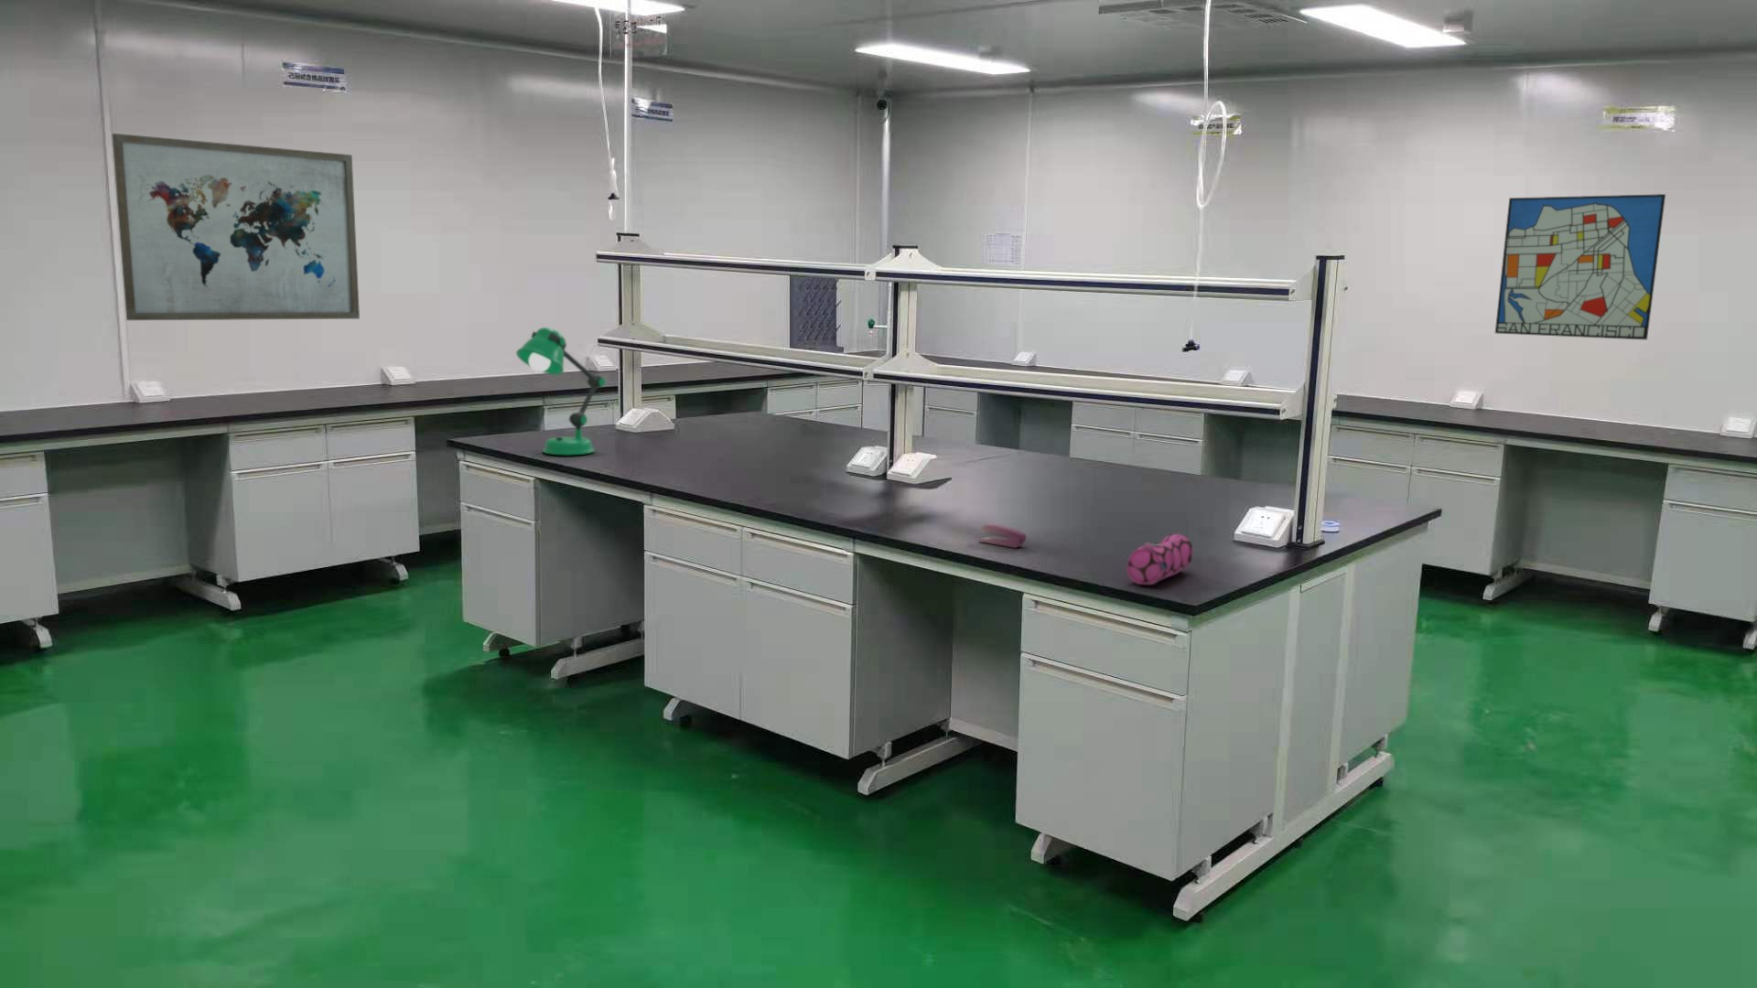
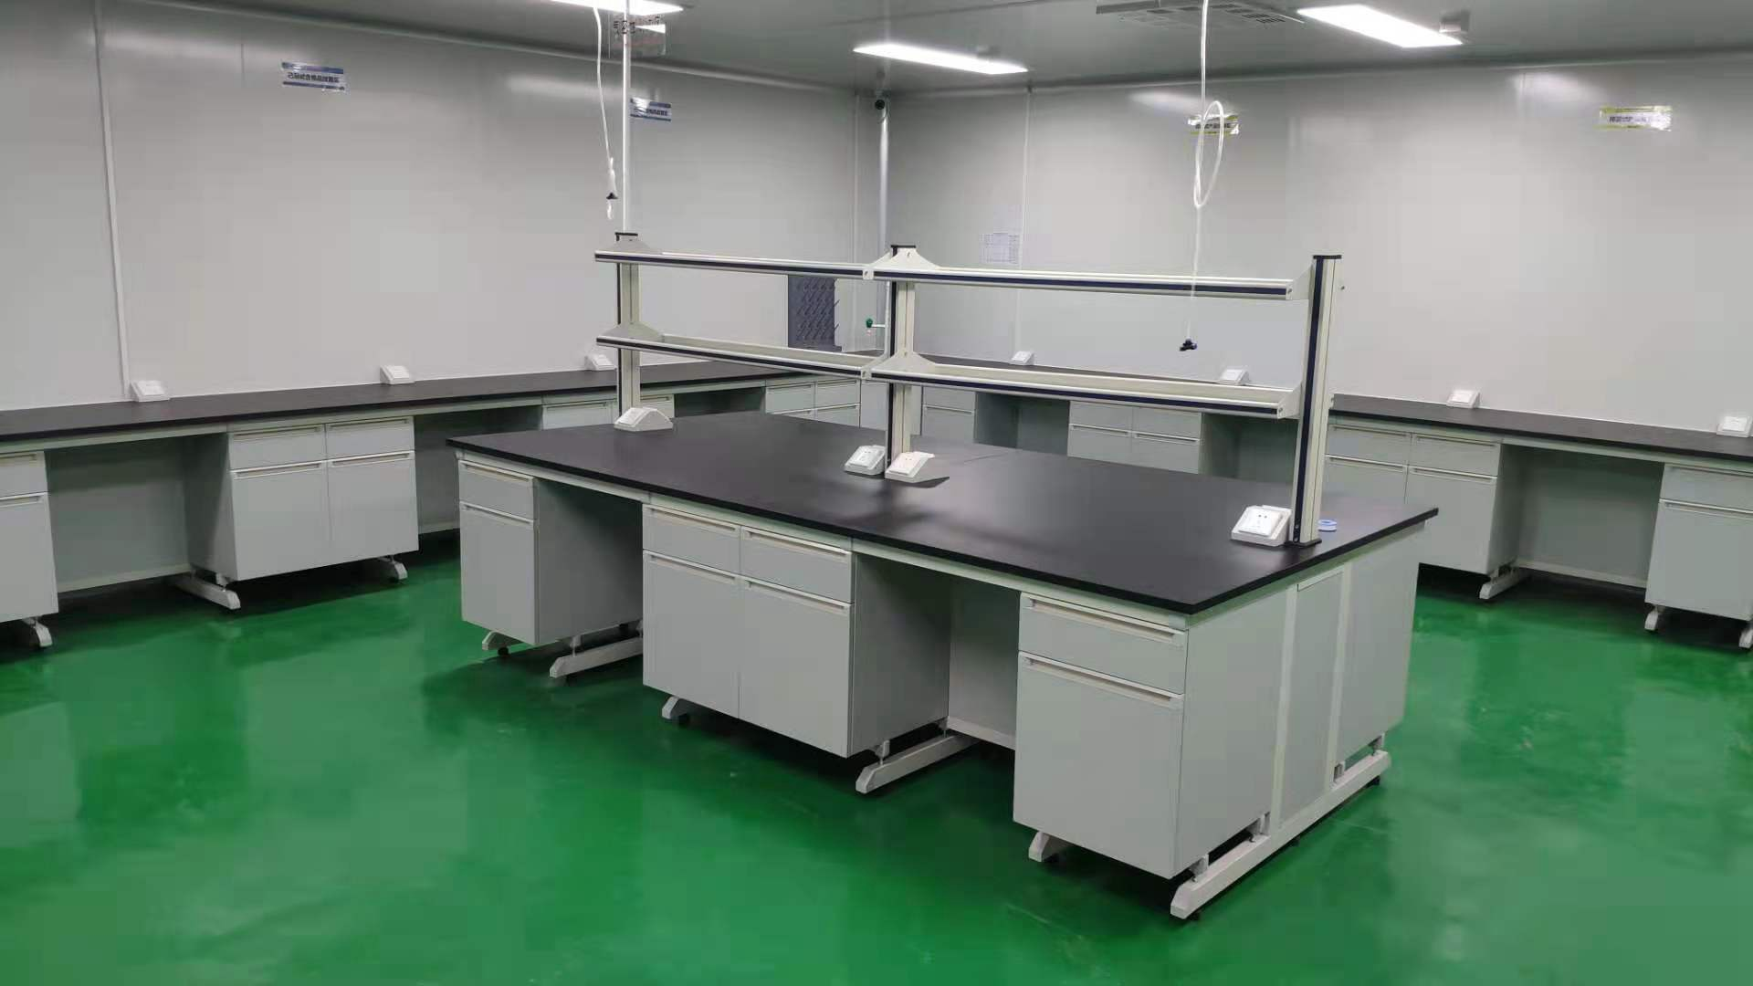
- desk lamp (559, 374)
- wall art (244, 233)
- pencil case (1161, 557)
- wall art (1576, 267)
- stapler (1002, 534)
